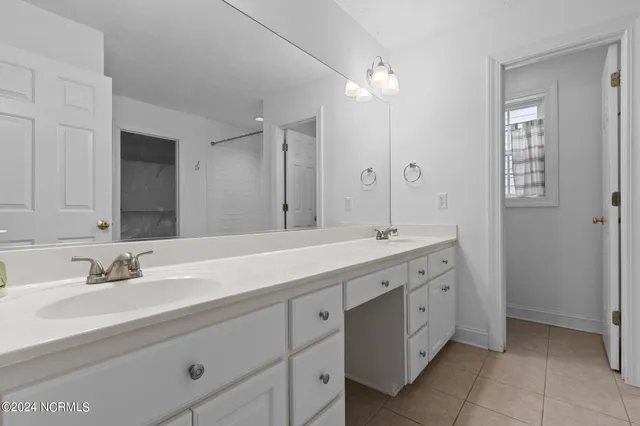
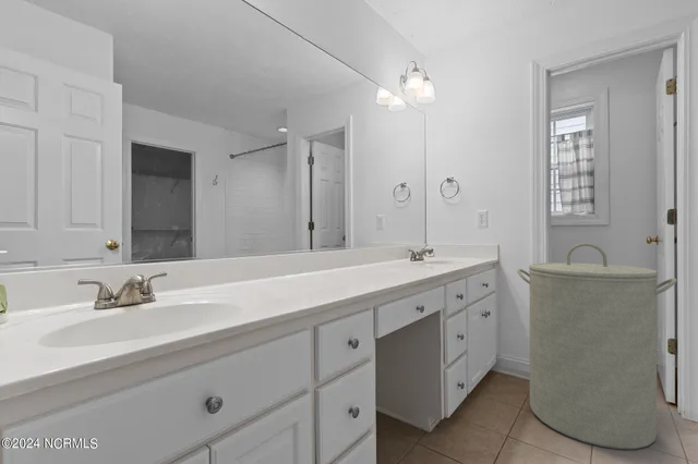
+ laundry hamper (588, 330)
